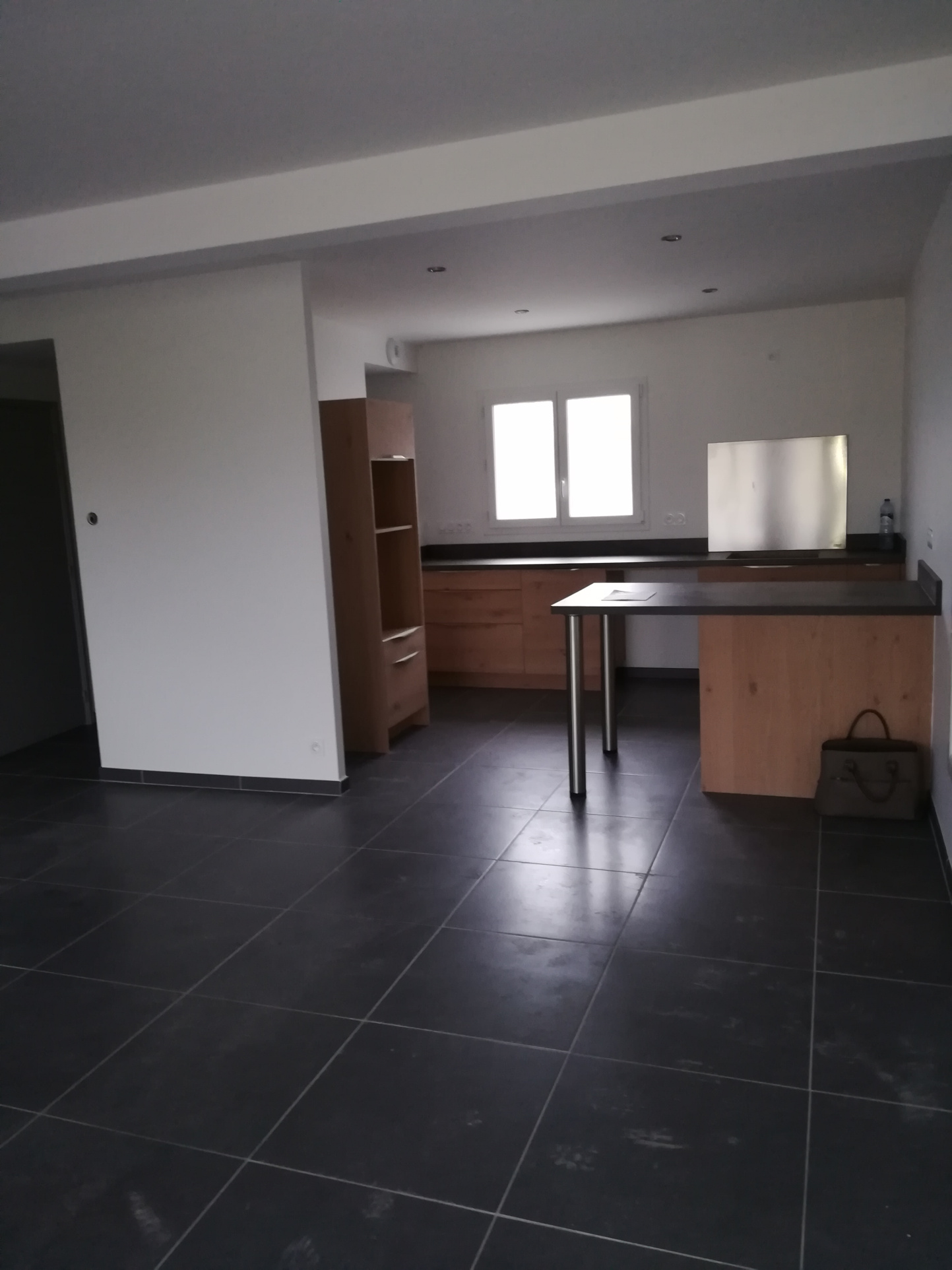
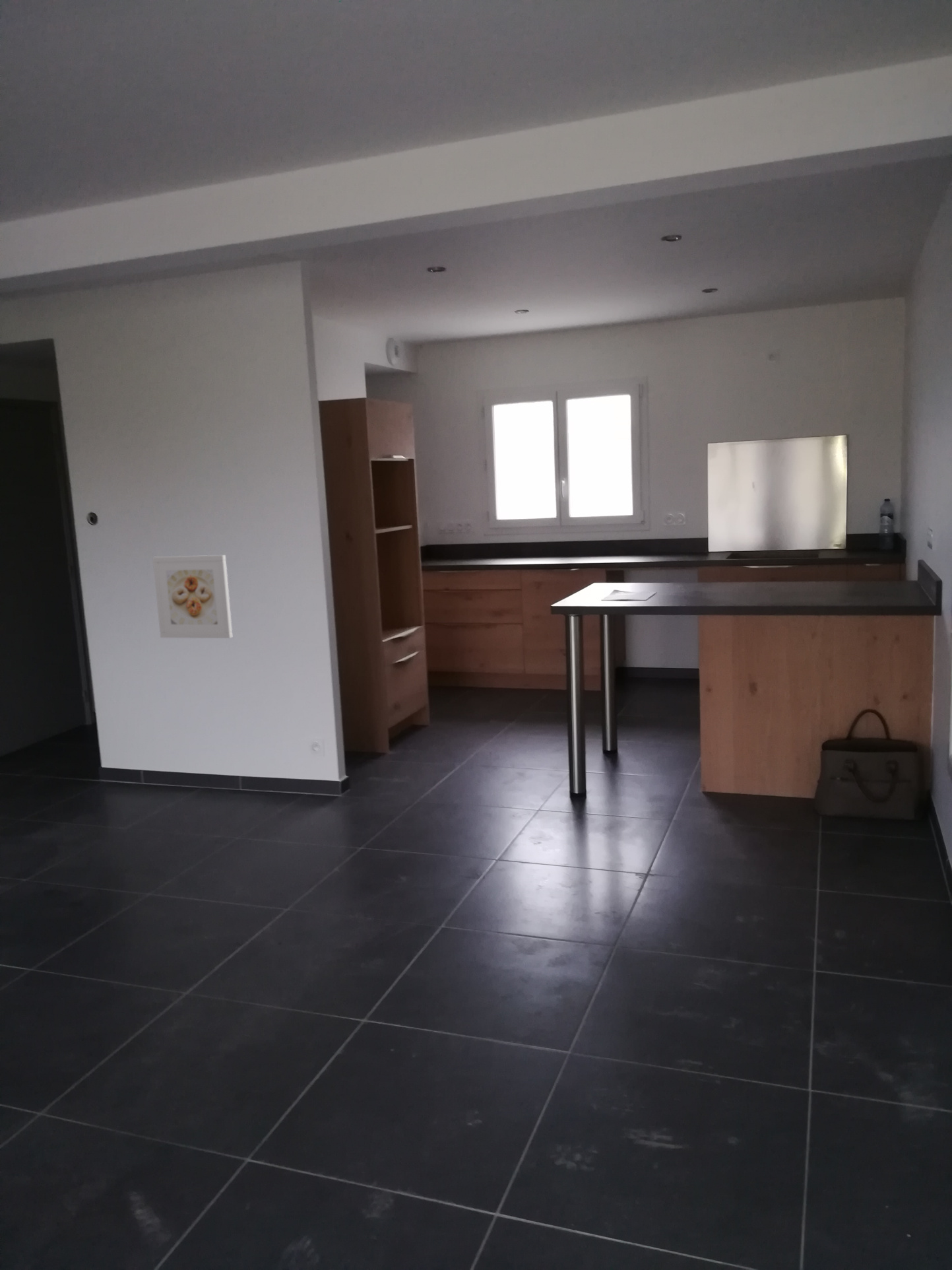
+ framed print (192, 597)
